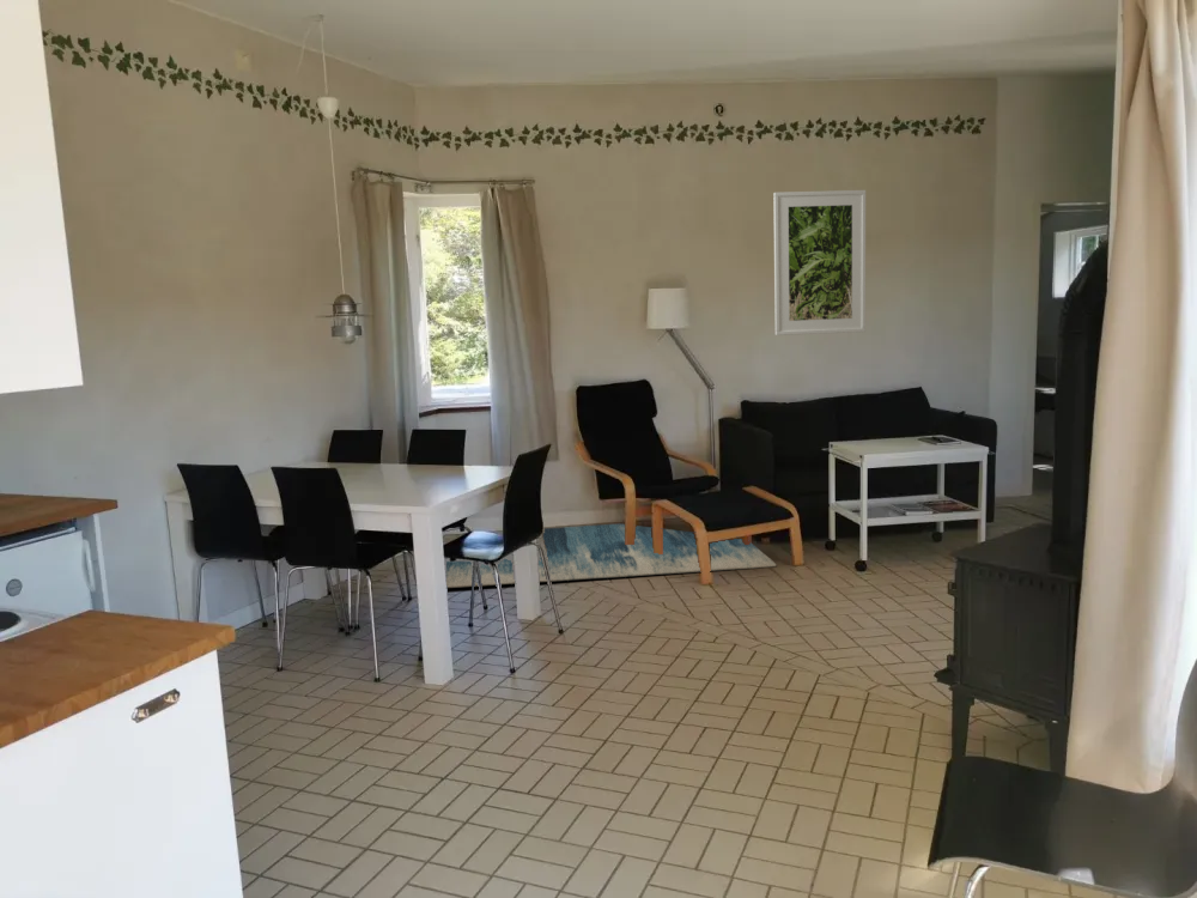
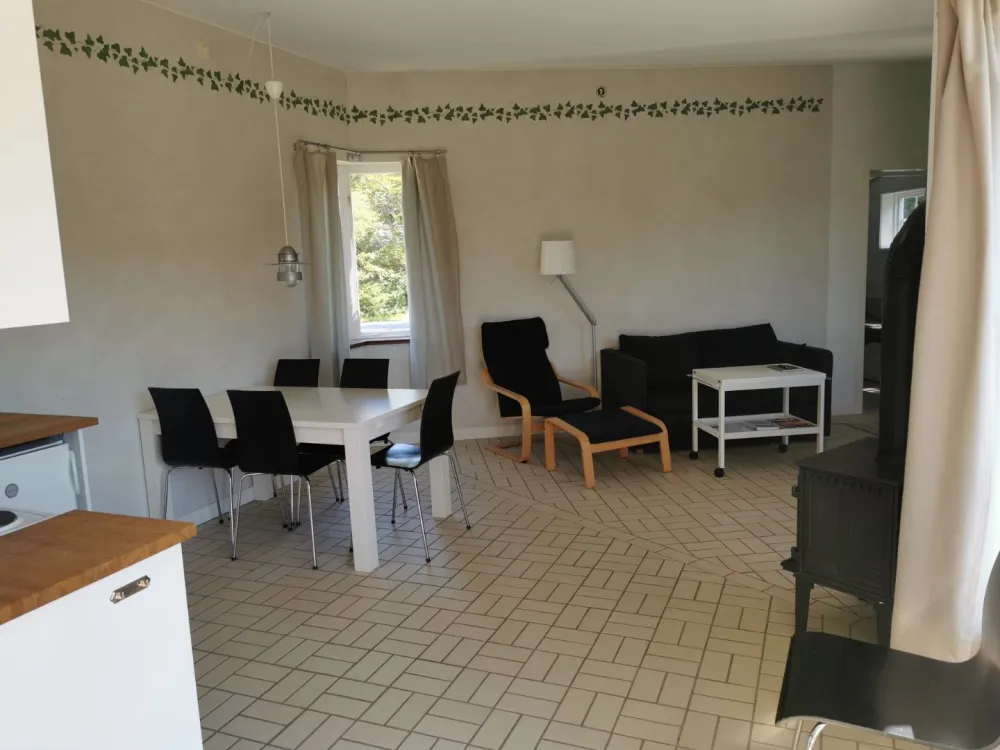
- rug (596, 548)
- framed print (820, 262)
